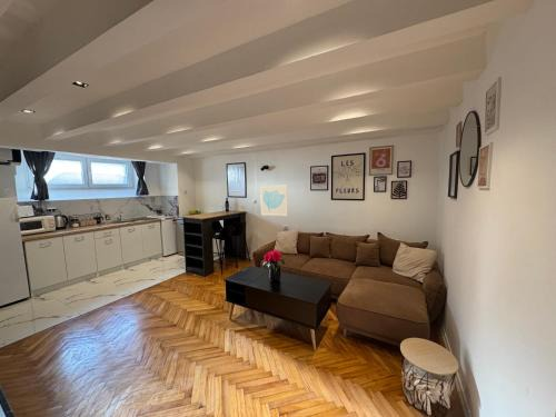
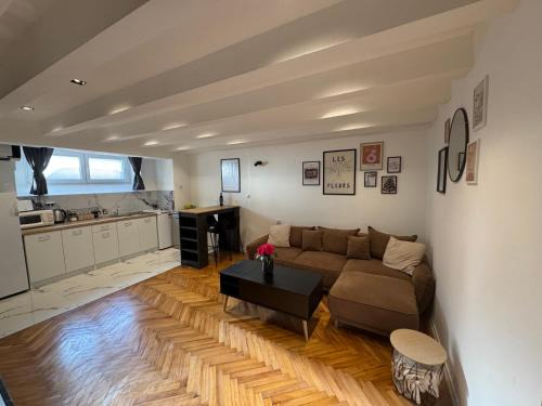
- wall art (274, 200)
